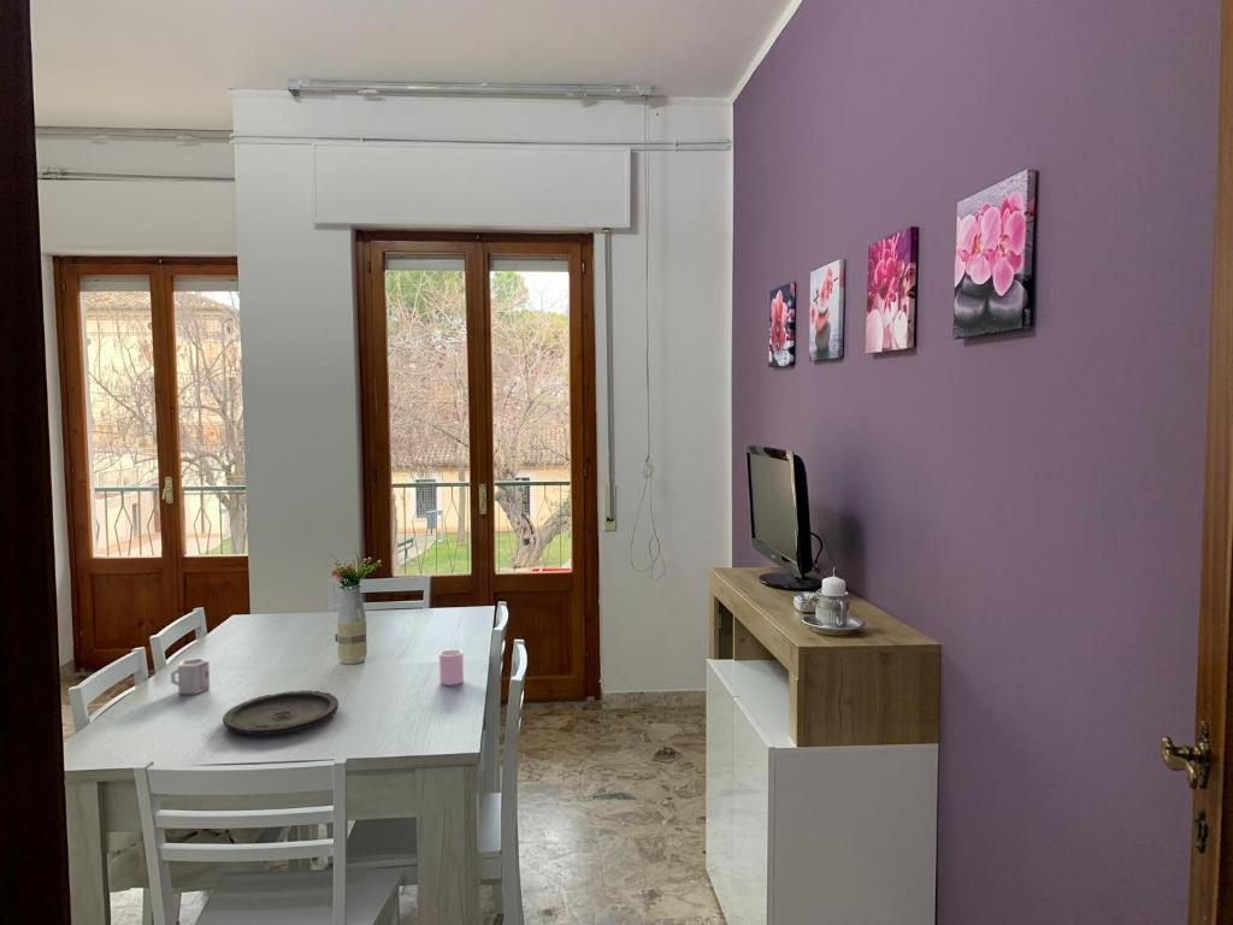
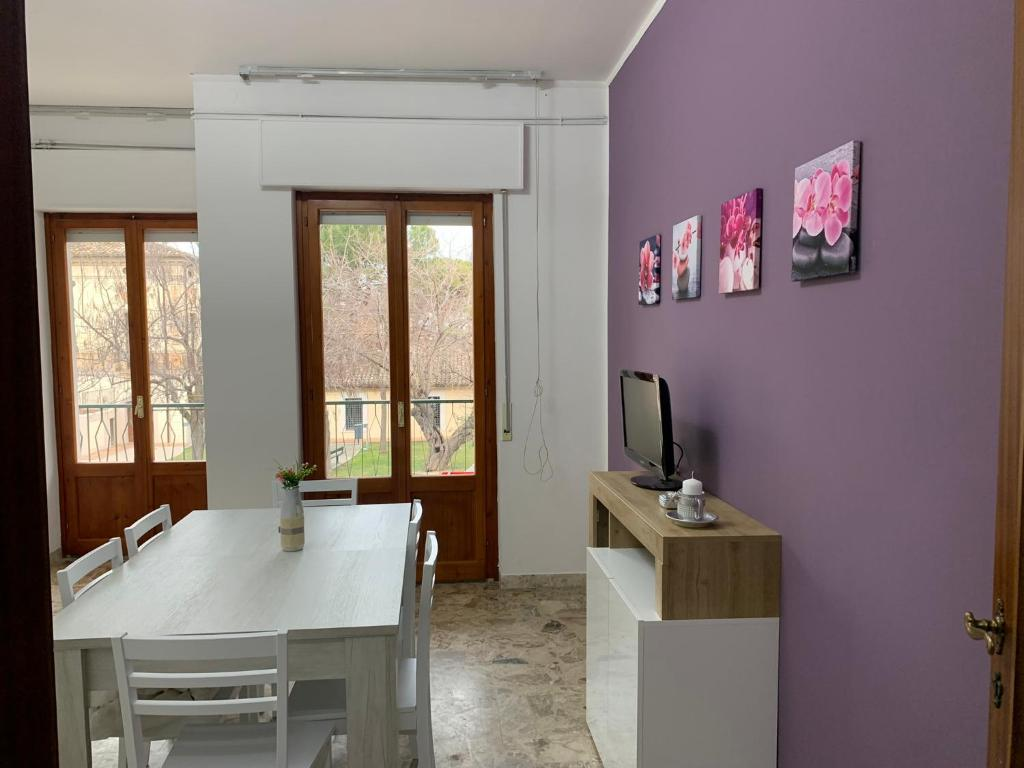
- cup (450, 665)
- plate (282, 712)
- cup (190, 676)
